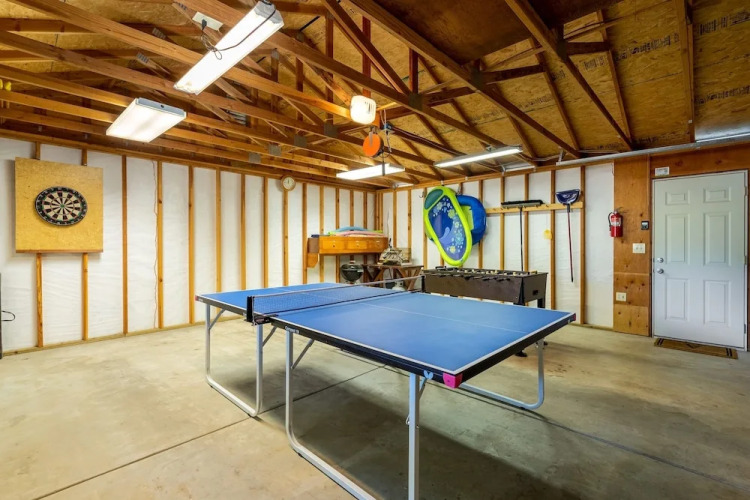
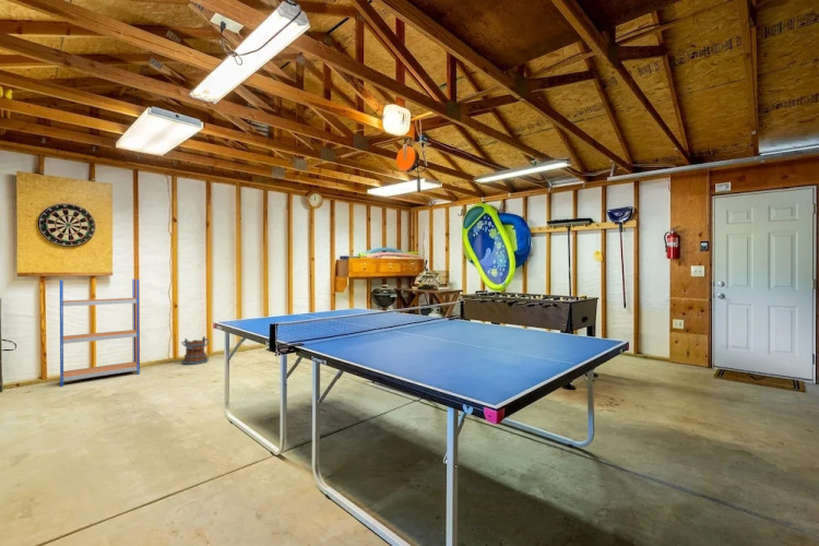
+ bucket (194, 349)
+ shelving unit (100, 333)
